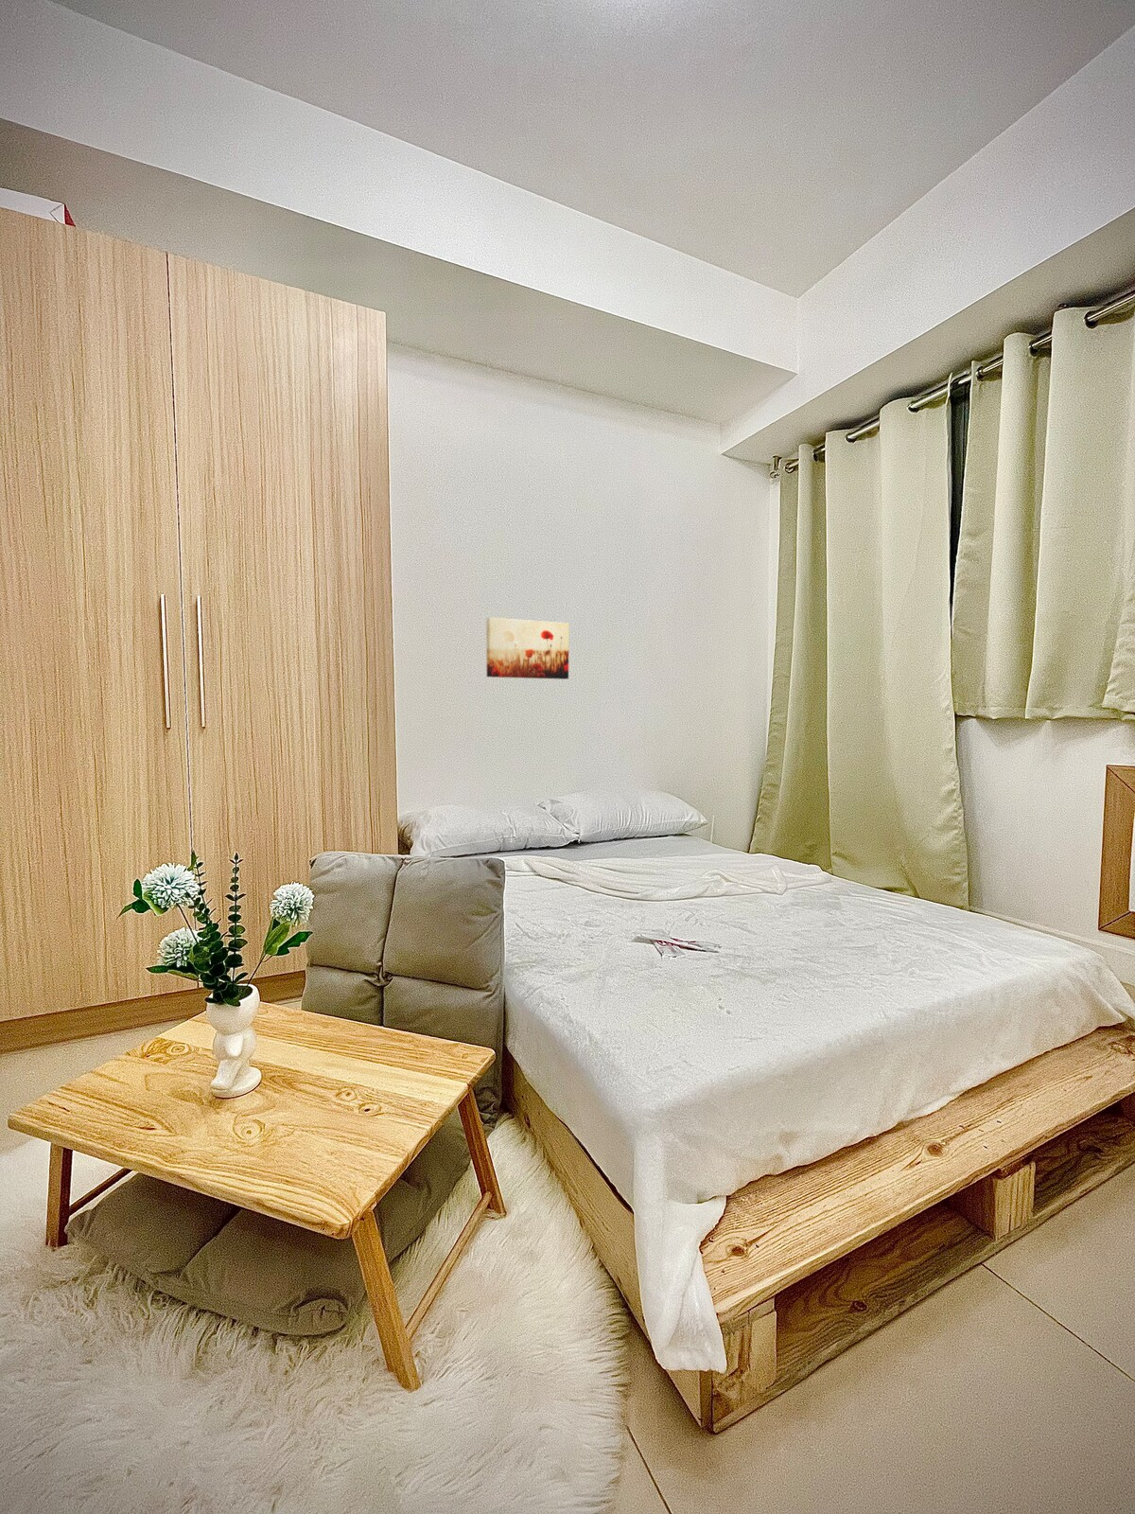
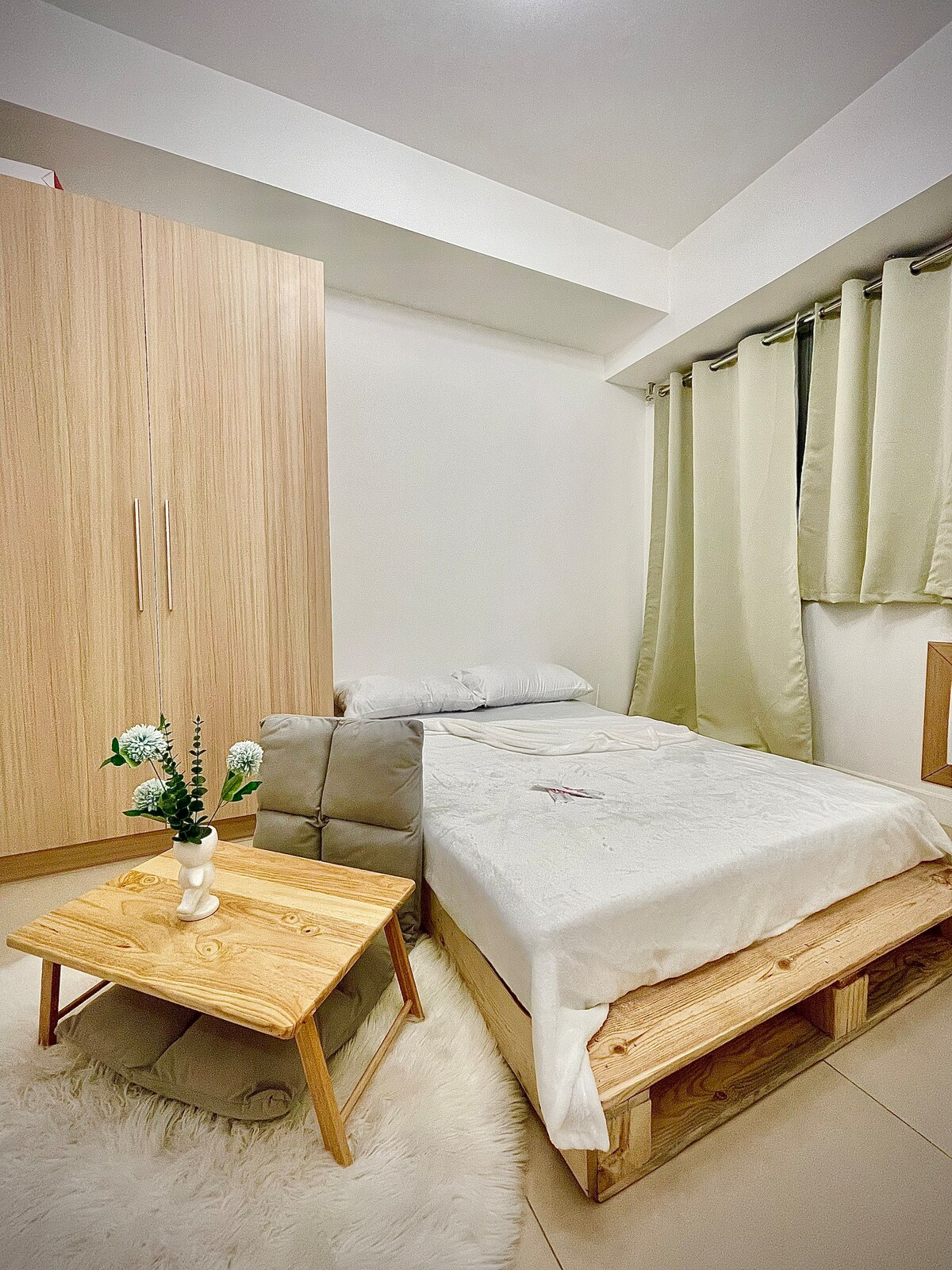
- wall art (528, 650)
